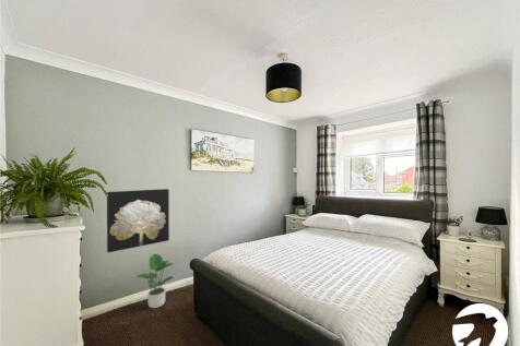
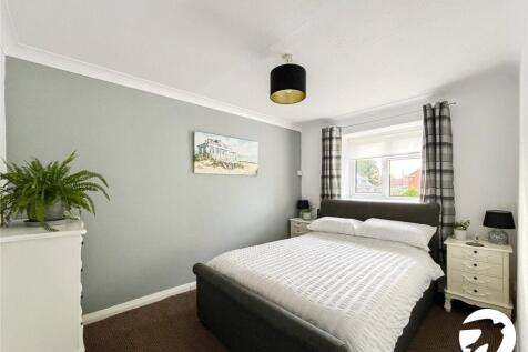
- potted plant (155, 282)
- wall art (140, 217)
